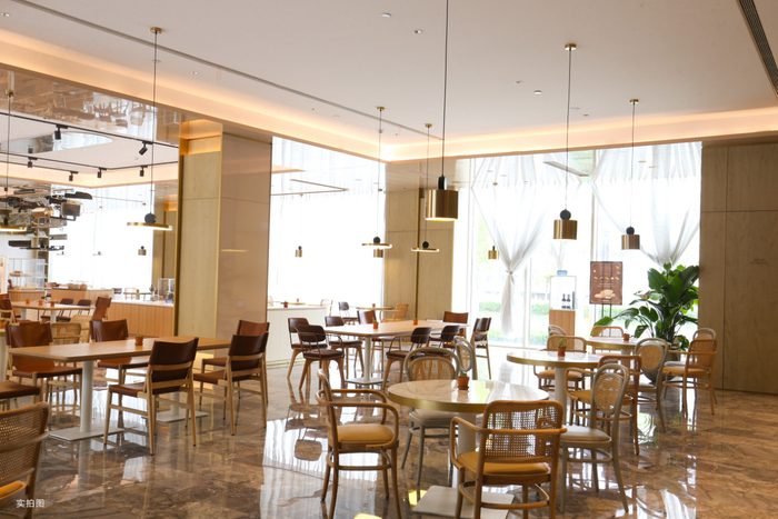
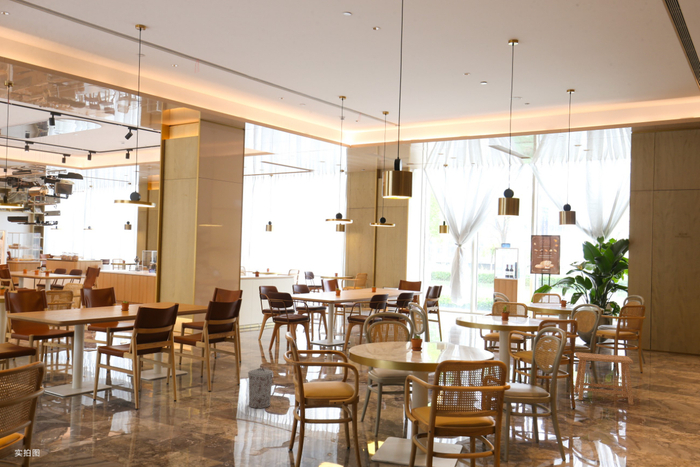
+ trash can (260, 387)
+ stool (603, 384)
